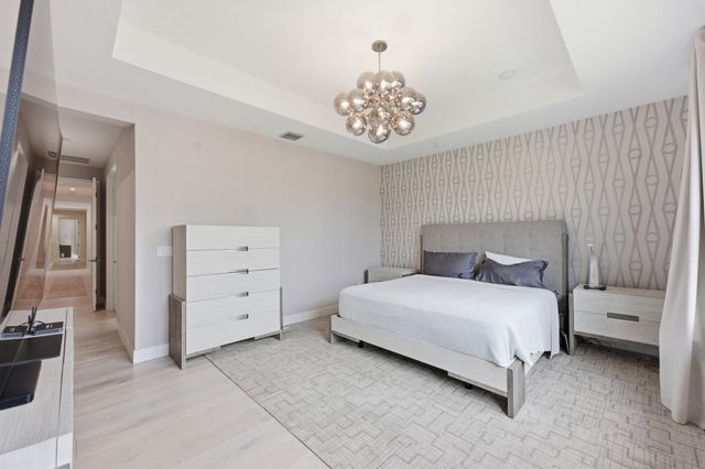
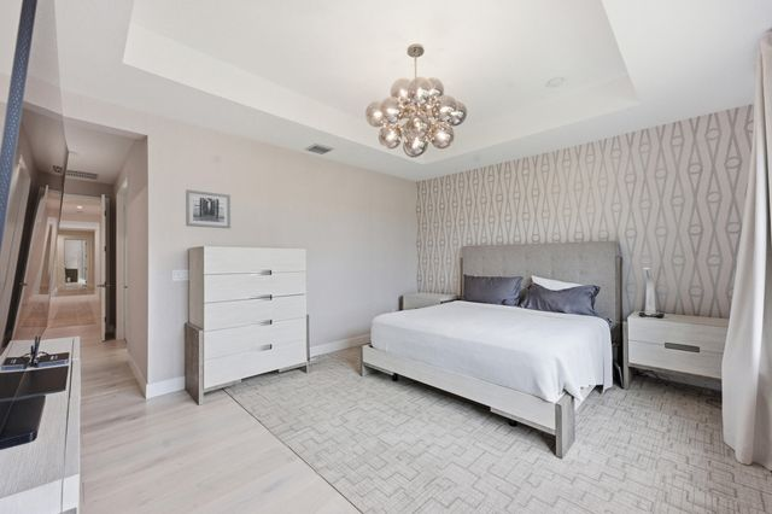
+ wall art (209, 209)
